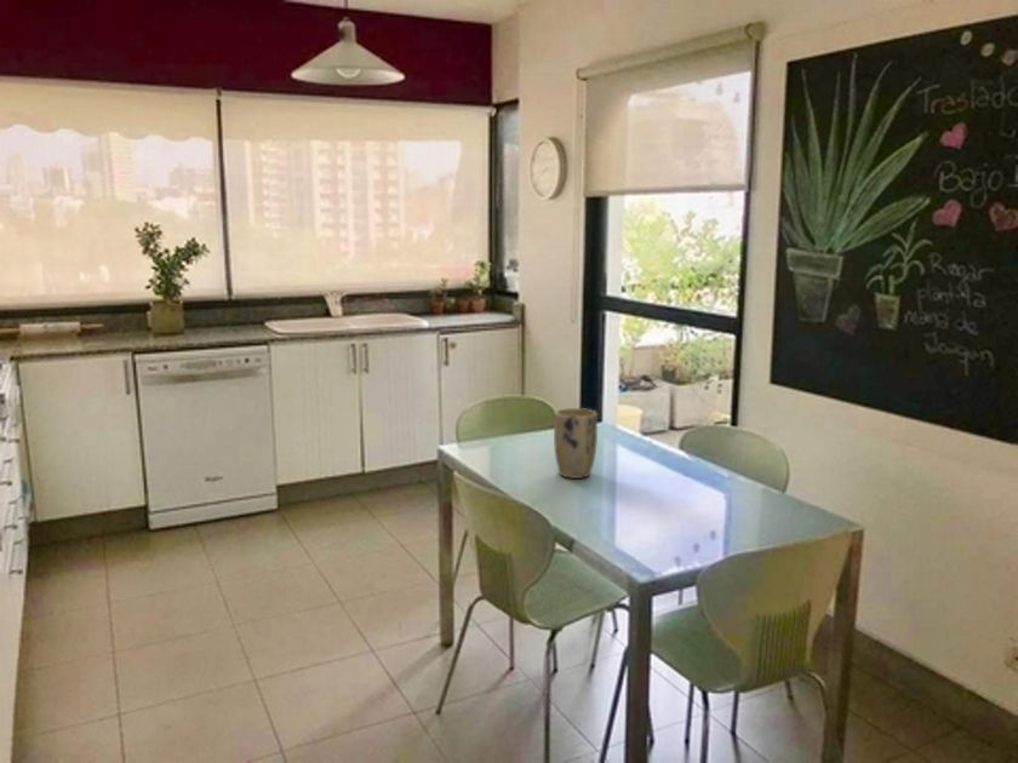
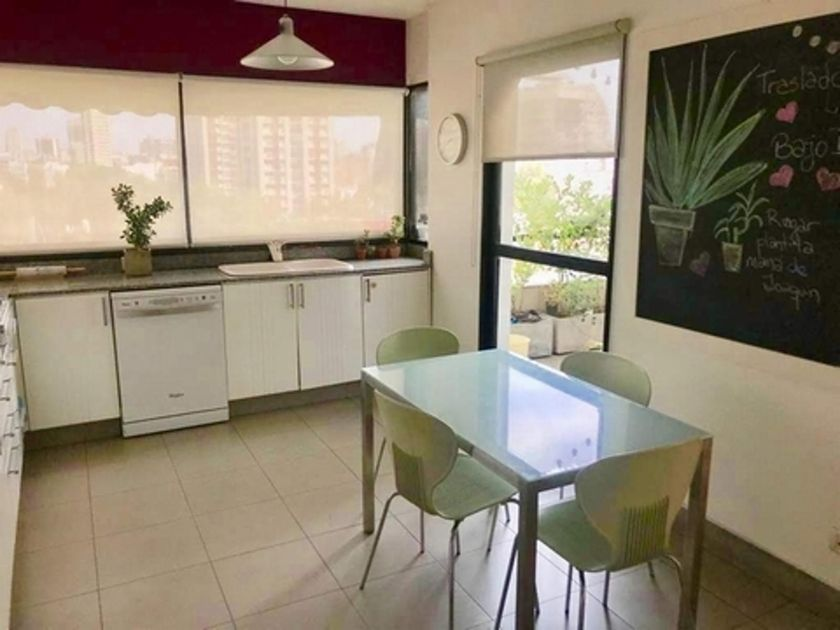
- plant pot (574, 443)
